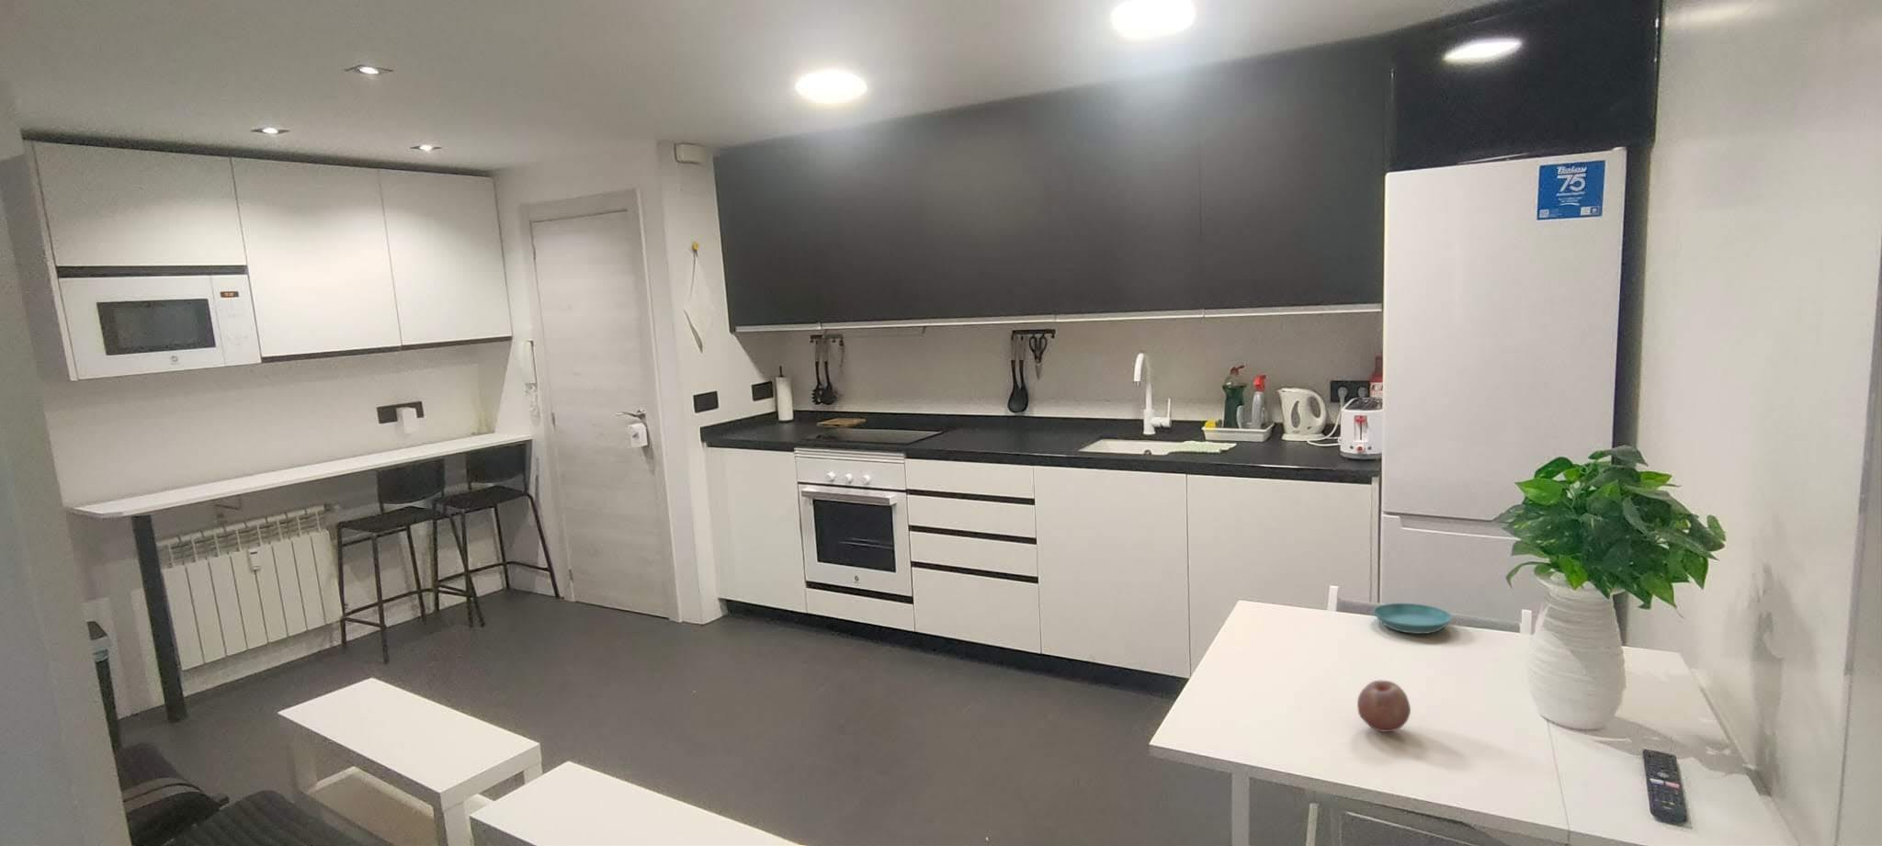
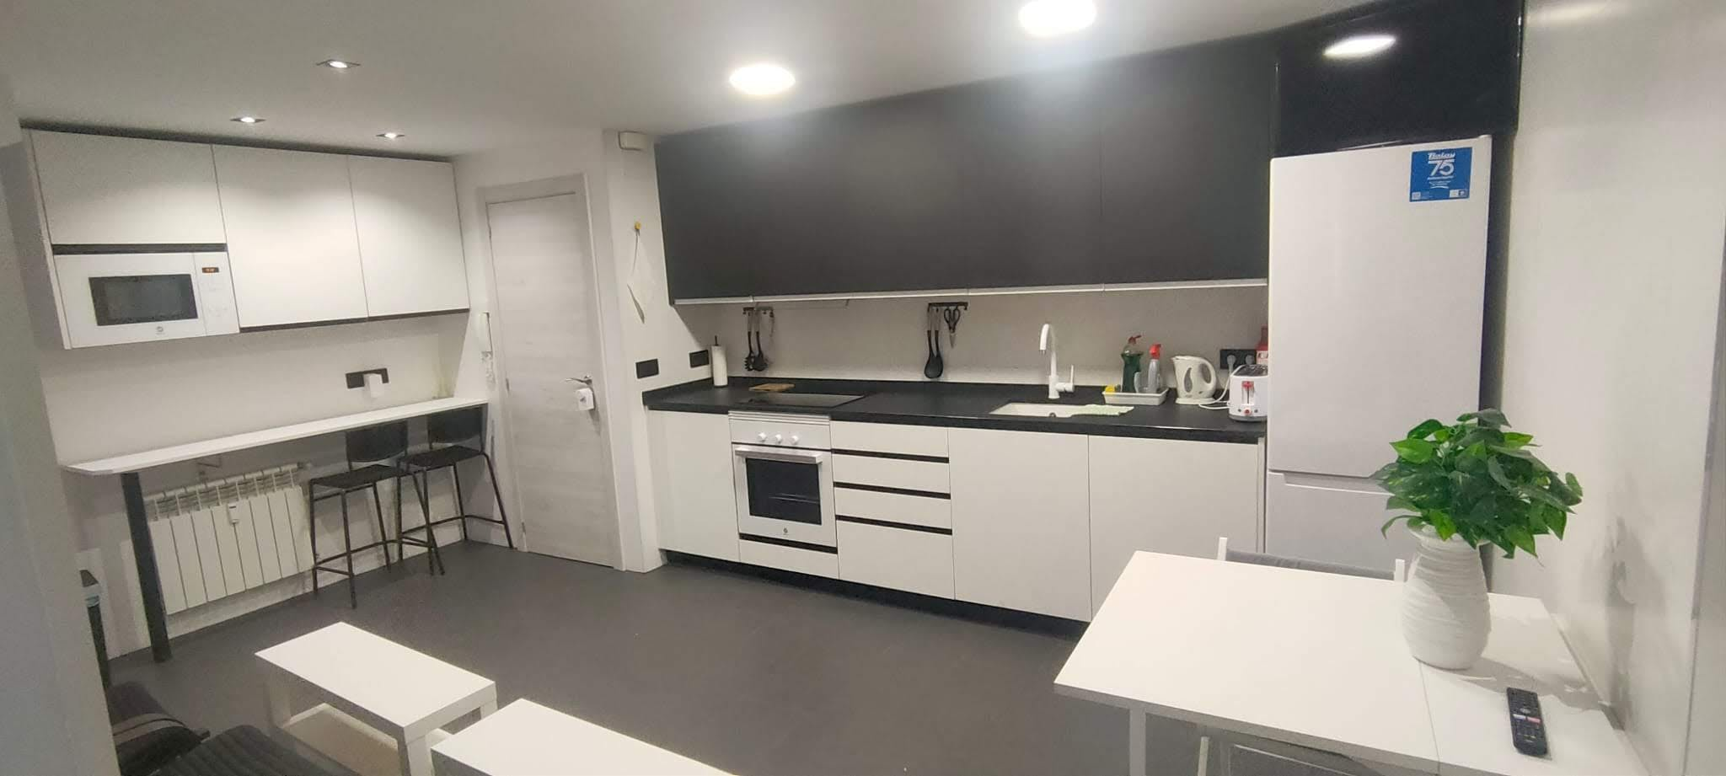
- fruit (1384, 707)
- saucer (1412, 619)
